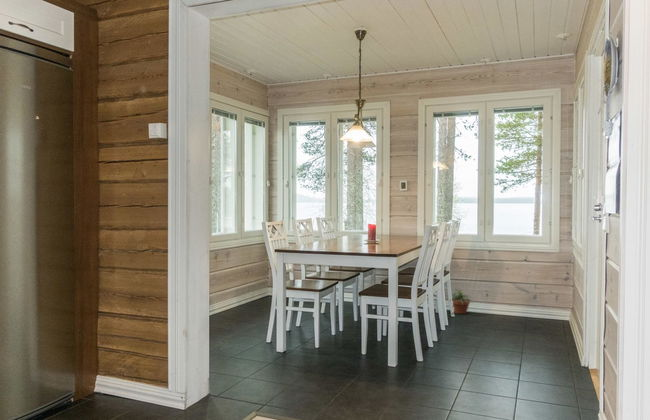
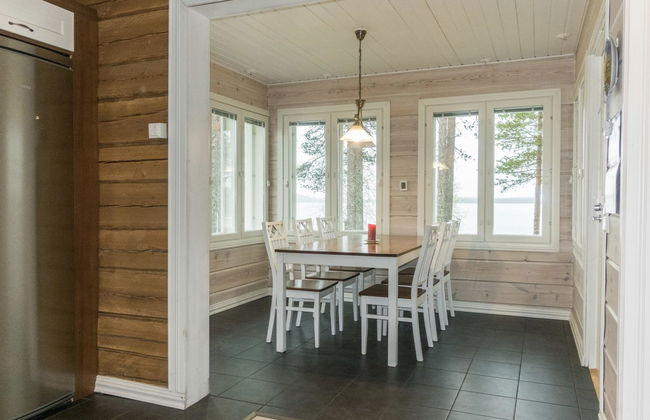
- potted plant (460, 300)
